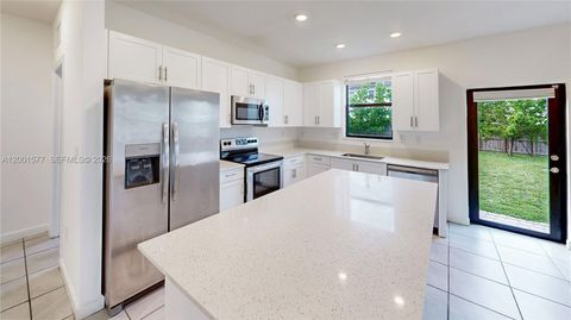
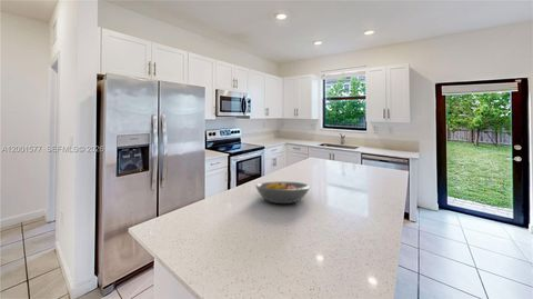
+ fruit bowl (282, 190)
